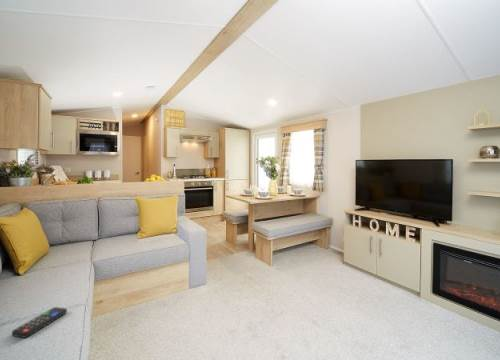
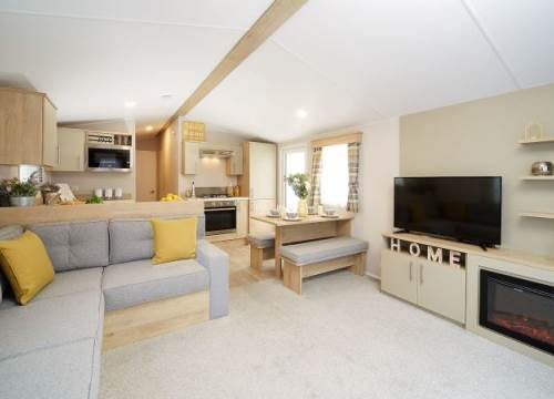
- remote control (41, 320)
